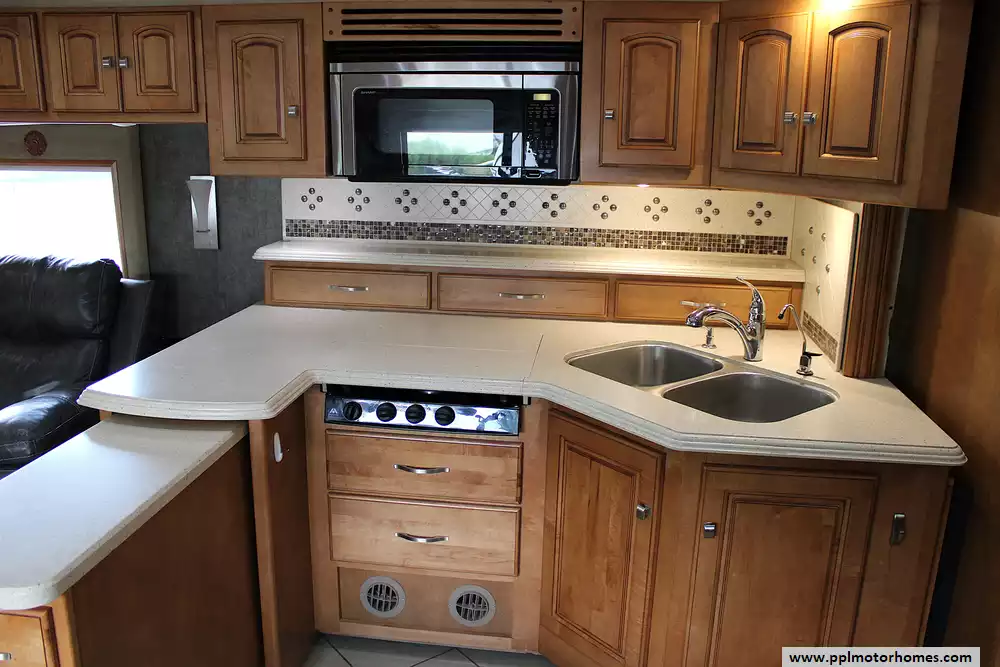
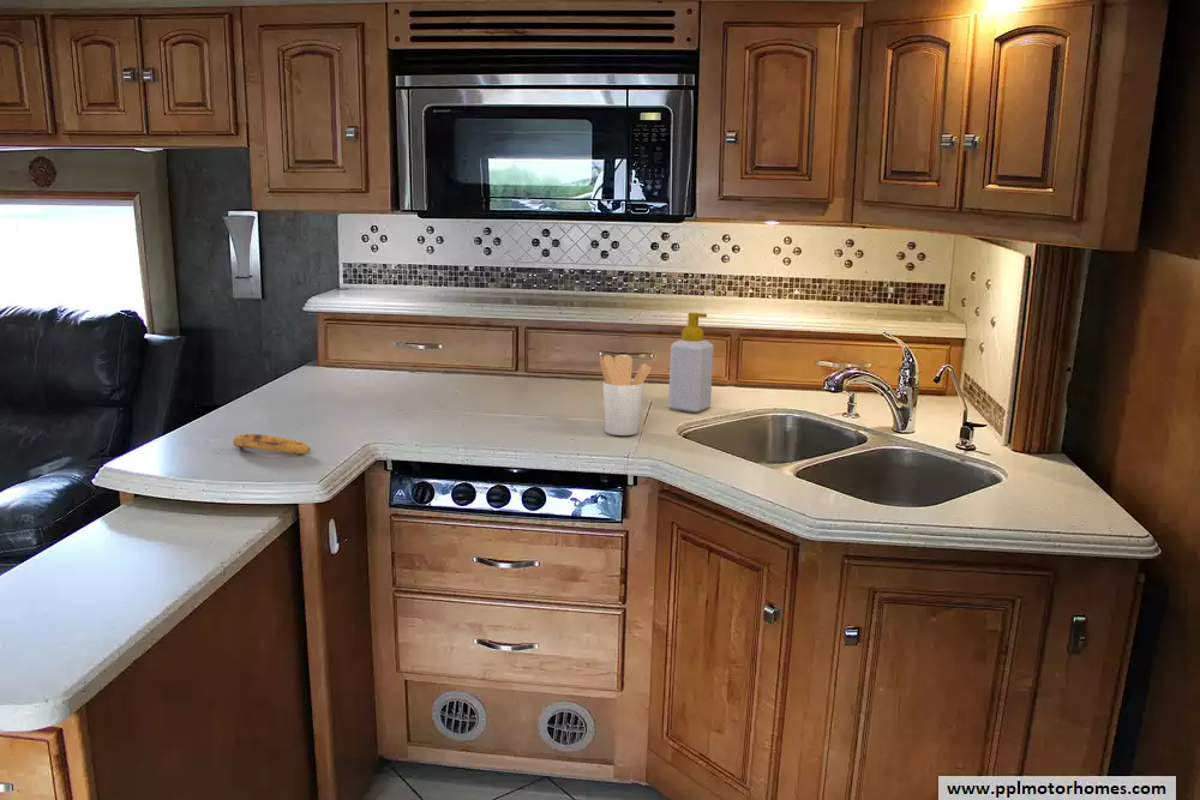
+ soap bottle (691, 361)
+ banana (269, 443)
+ utensil holder (620, 392)
